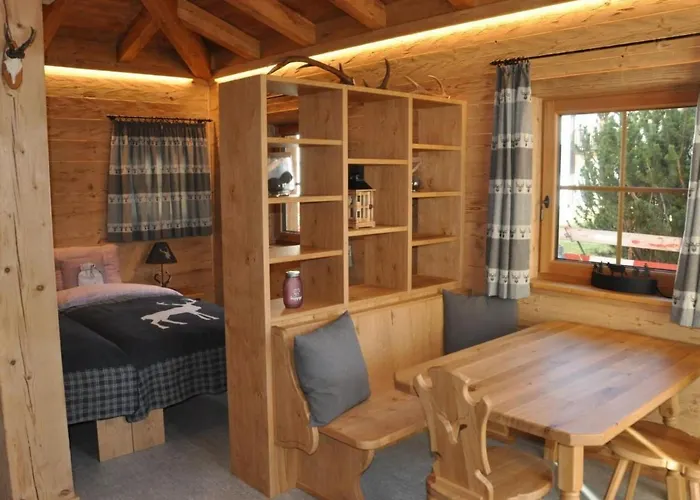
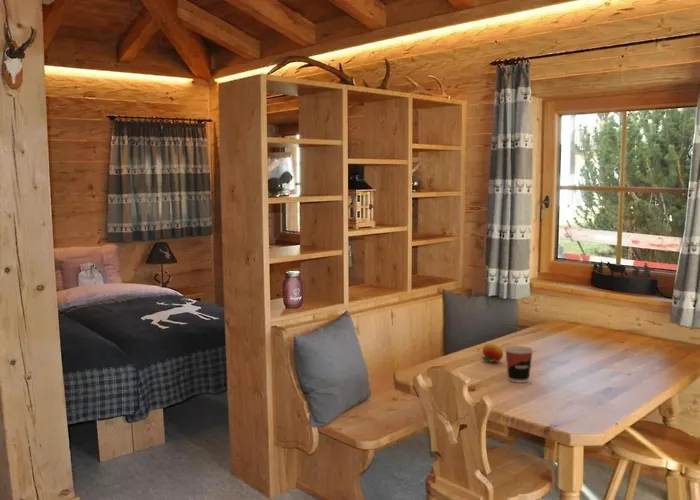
+ fruit (492, 352)
+ cup (518, 364)
